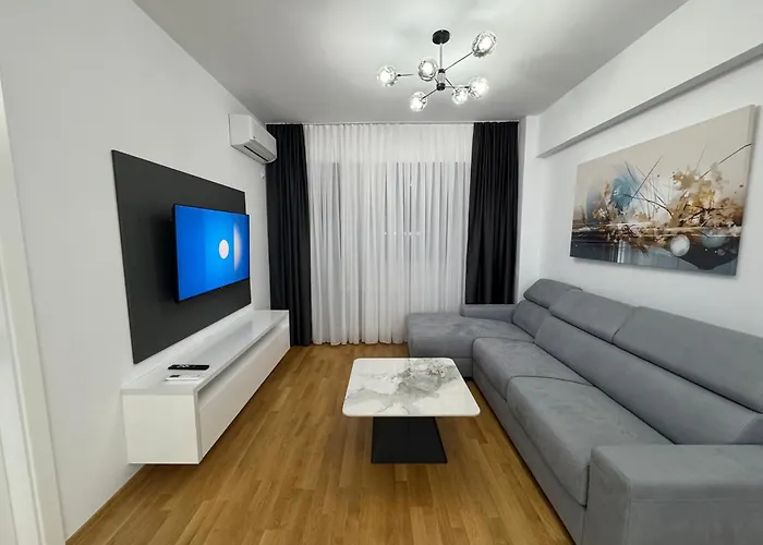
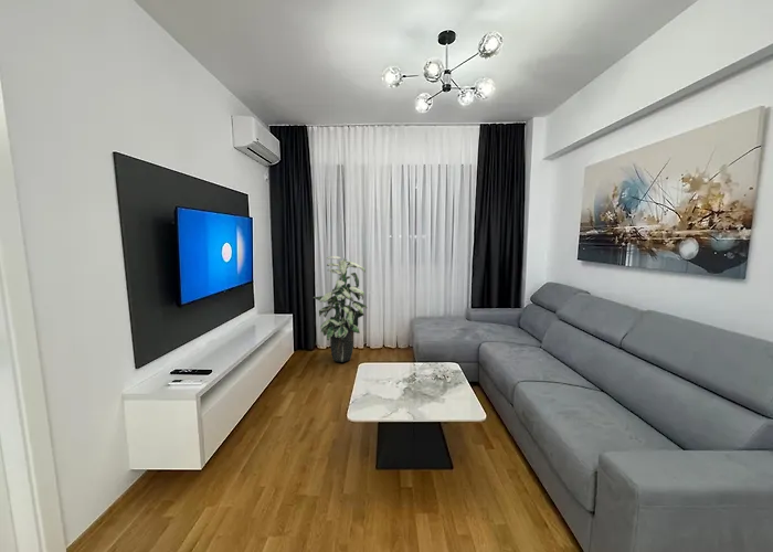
+ indoor plant (340, 307)
